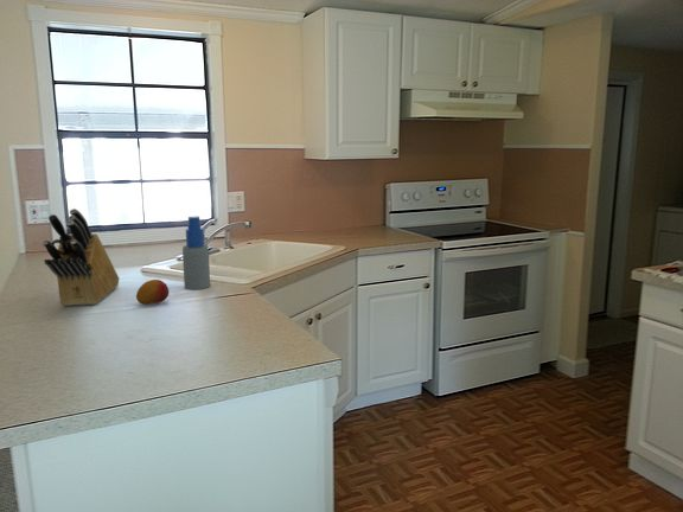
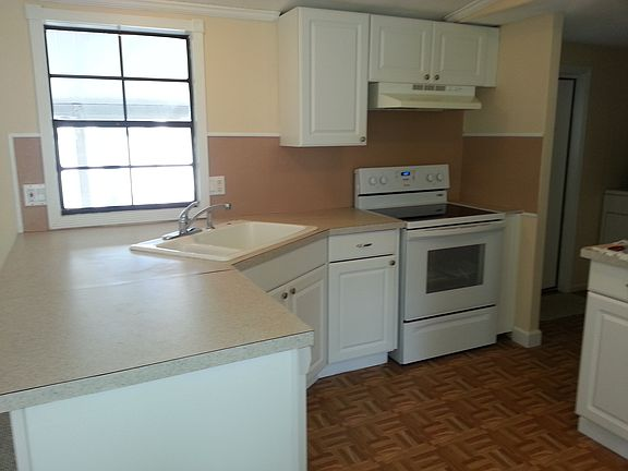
- knife block (82, 252)
- spray bottle (196, 251)
- fruit (152, 292)
